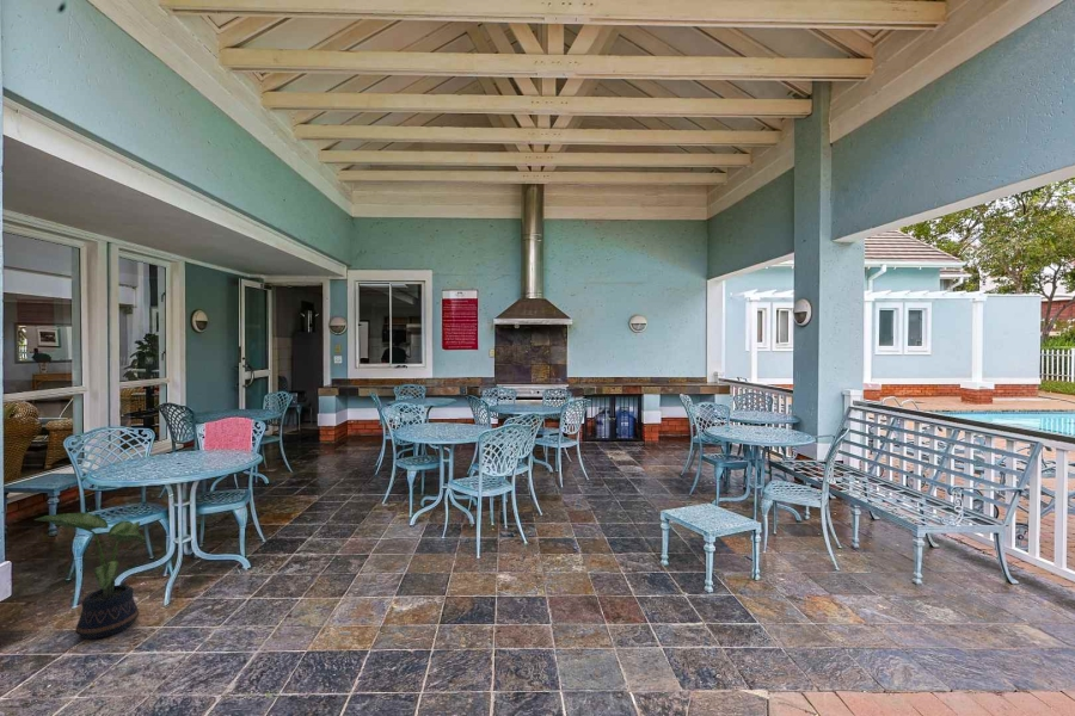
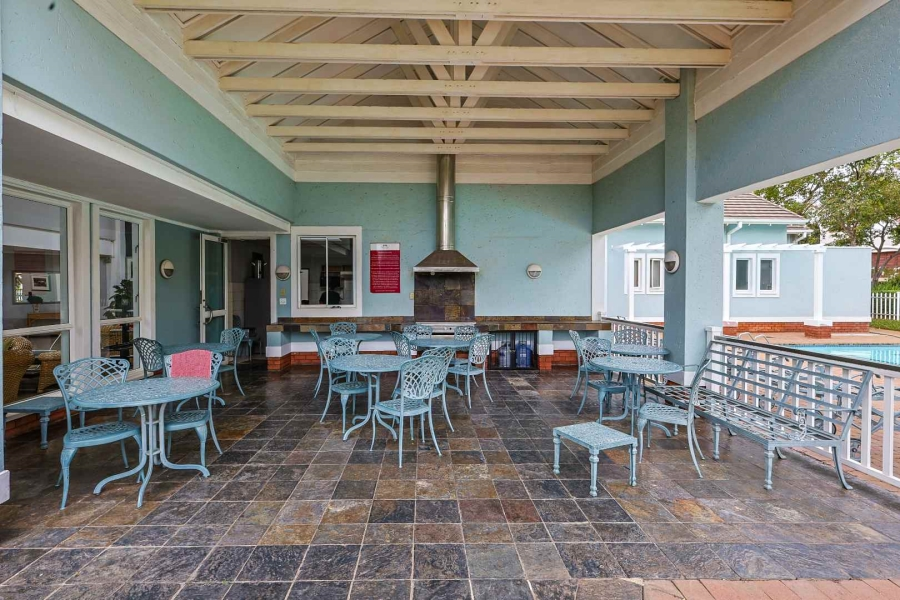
- potted plant (111, 564)
